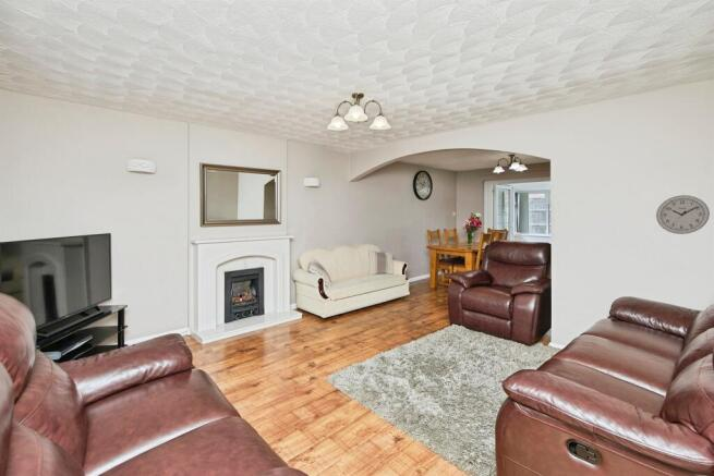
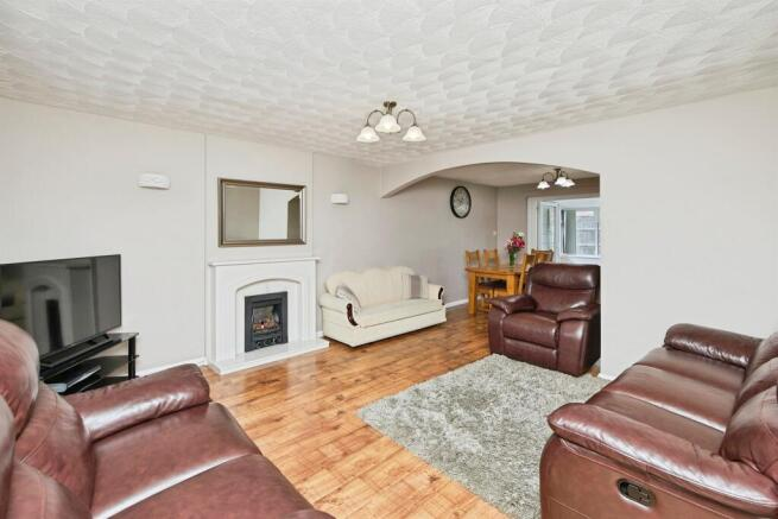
- wall clock (681, 215)
